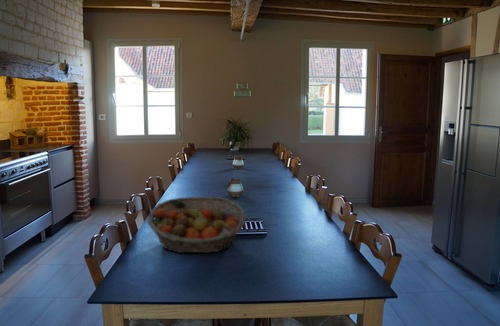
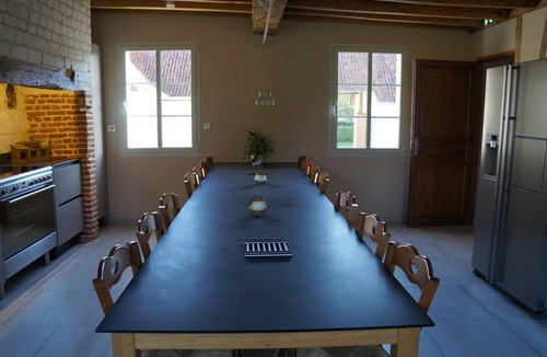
- fruit basket (197, 223)
